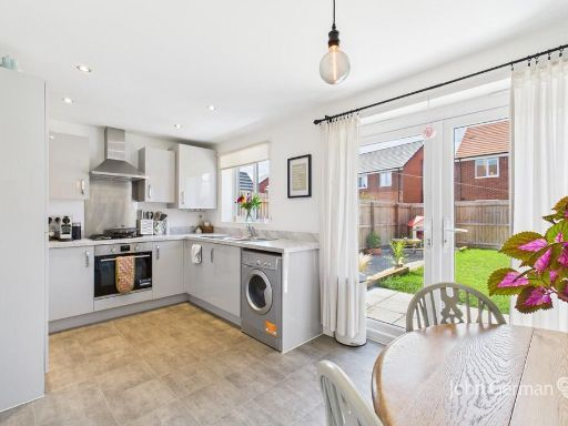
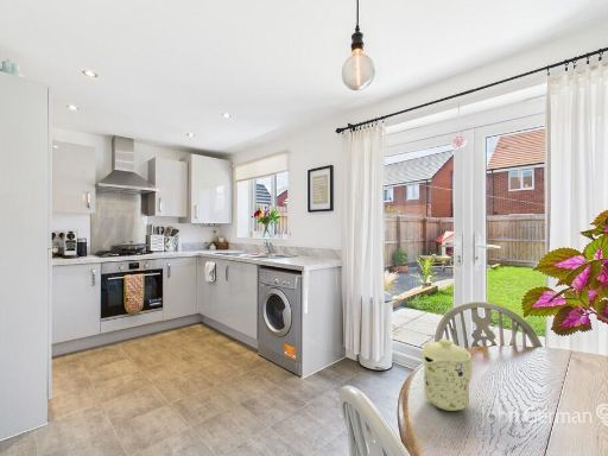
+ mug (448, 370)
